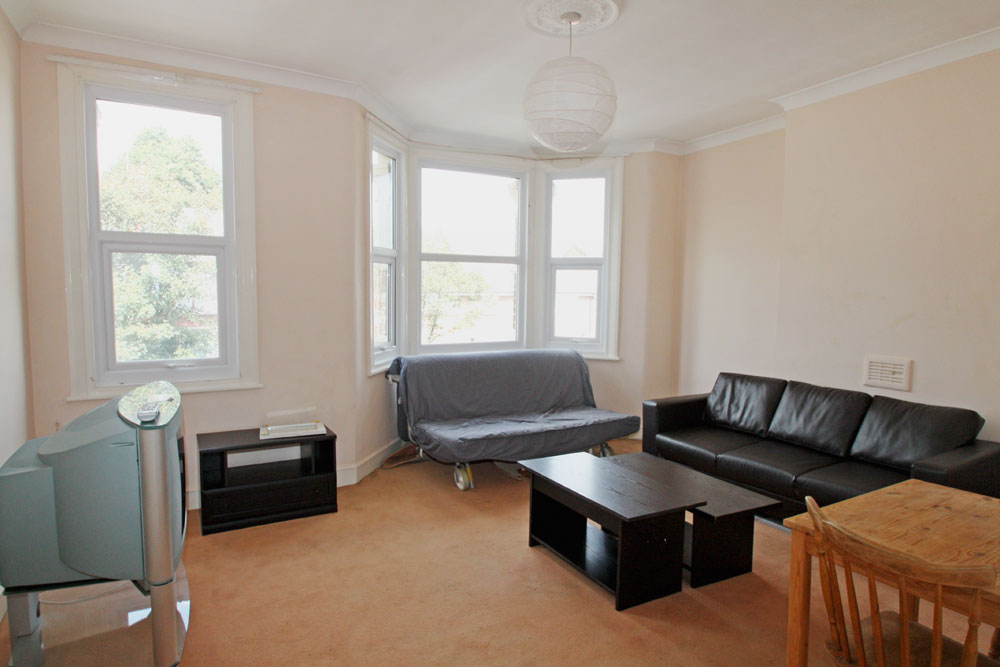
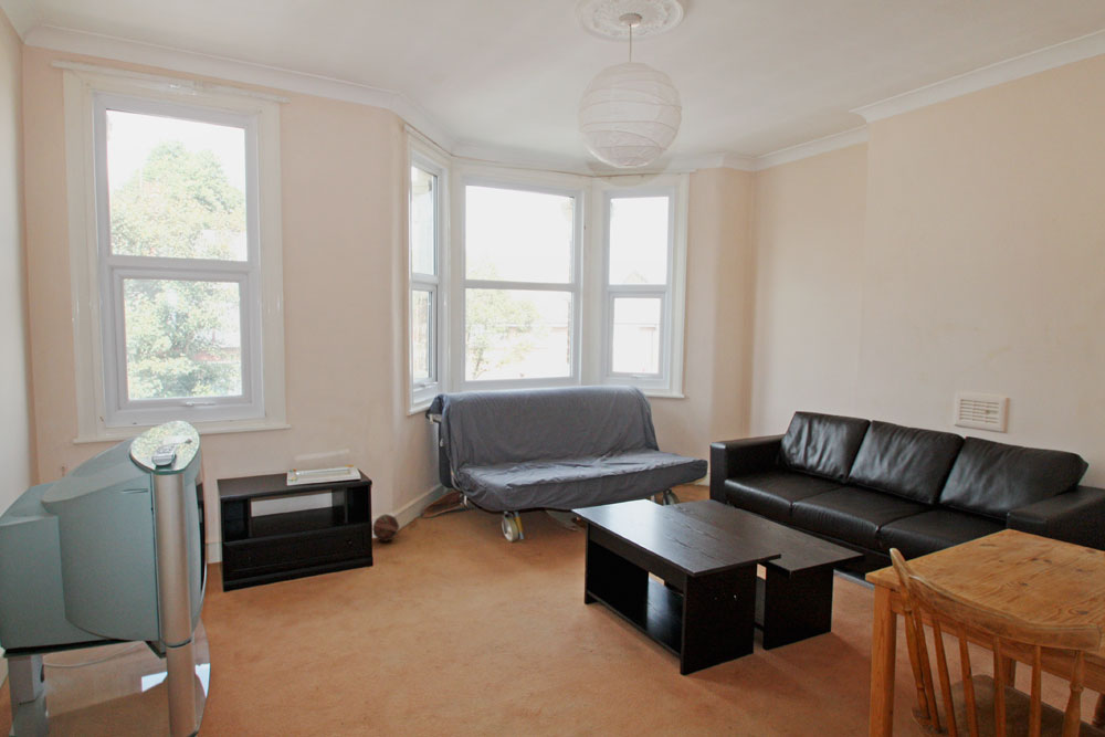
+ decorative ball (386, 527)
